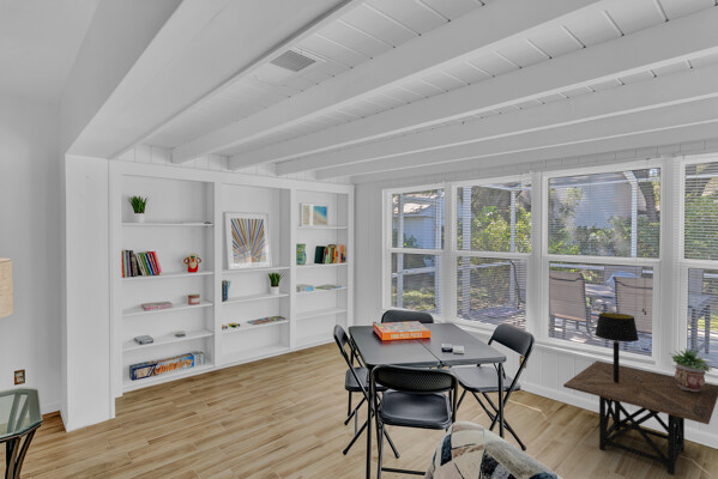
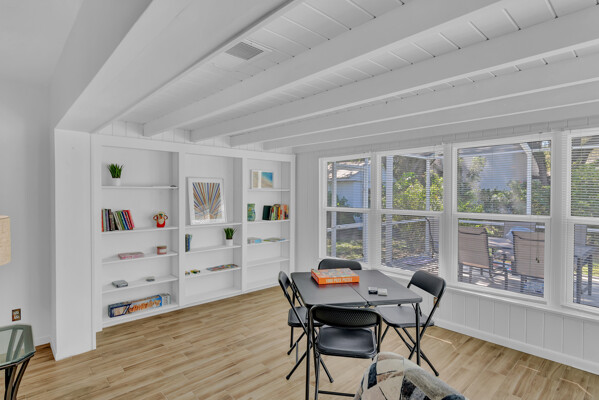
- table lamp (616, 347)
- side table (641, 418)
- potted plant (689, 368)
